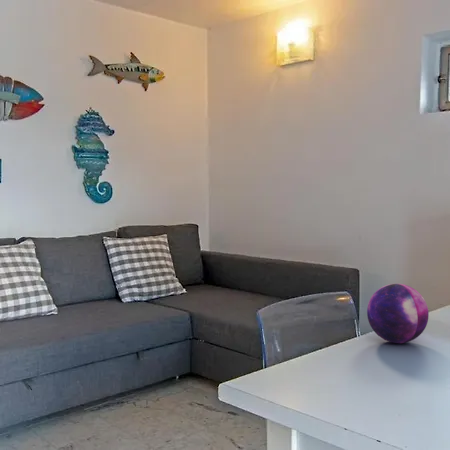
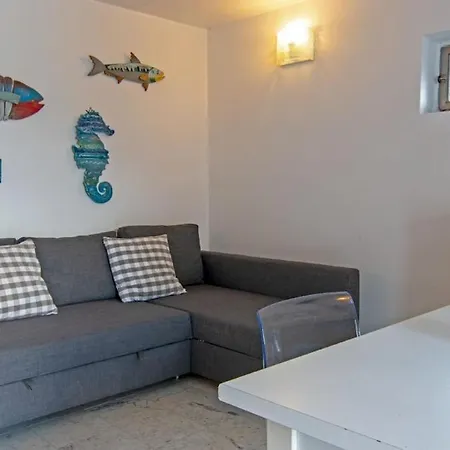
- decorative orb (397, 313)
